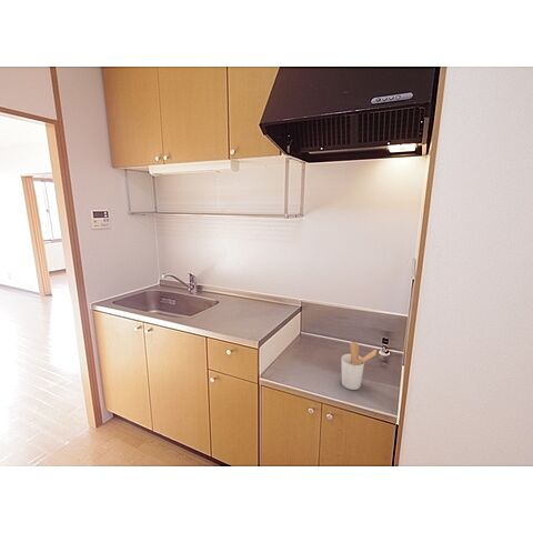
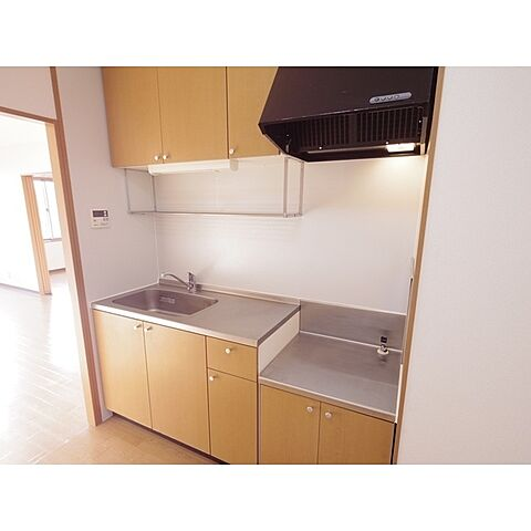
- utensil holder (358, 366)
